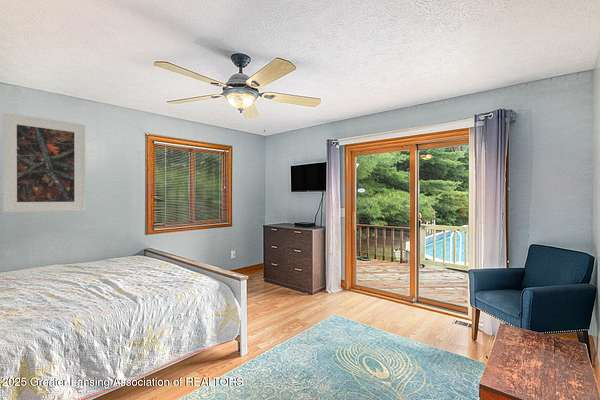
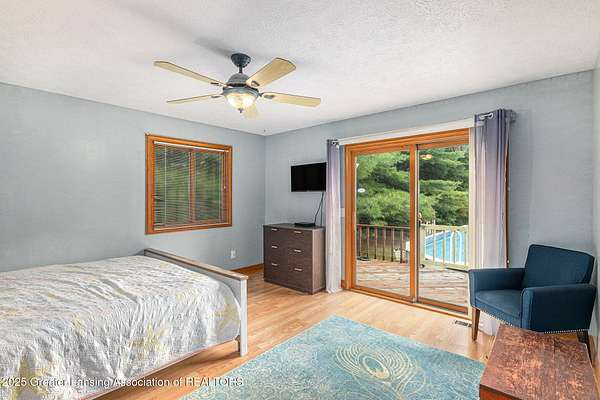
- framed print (47, 165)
